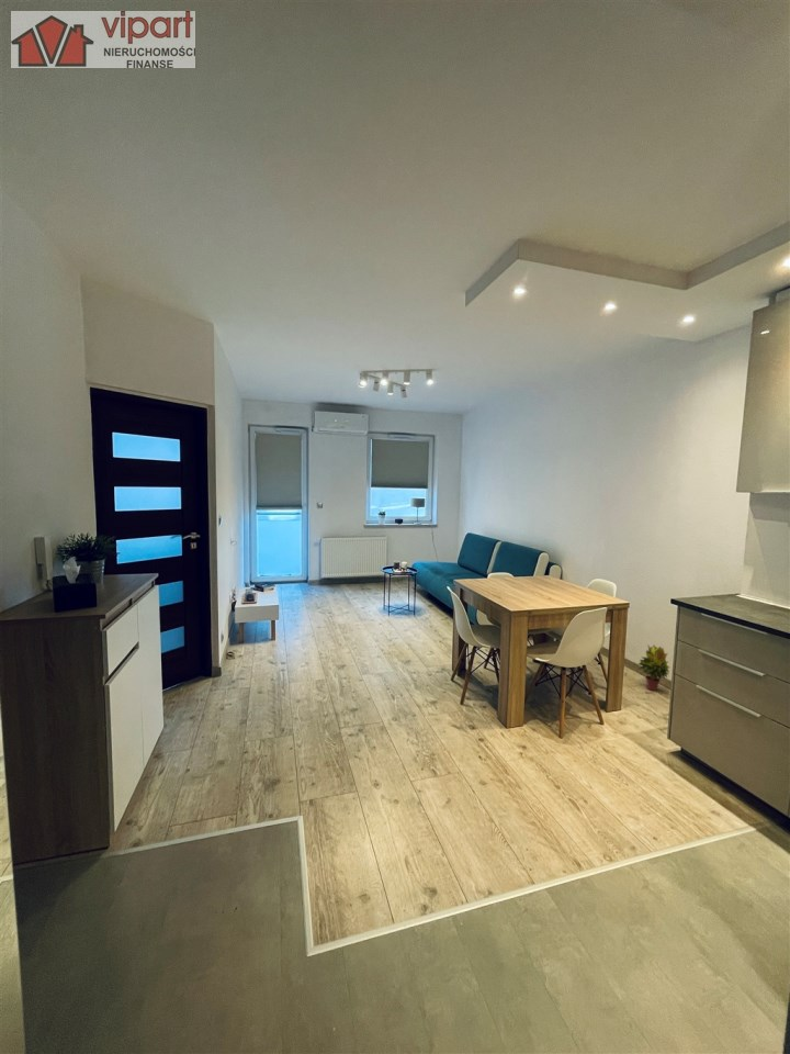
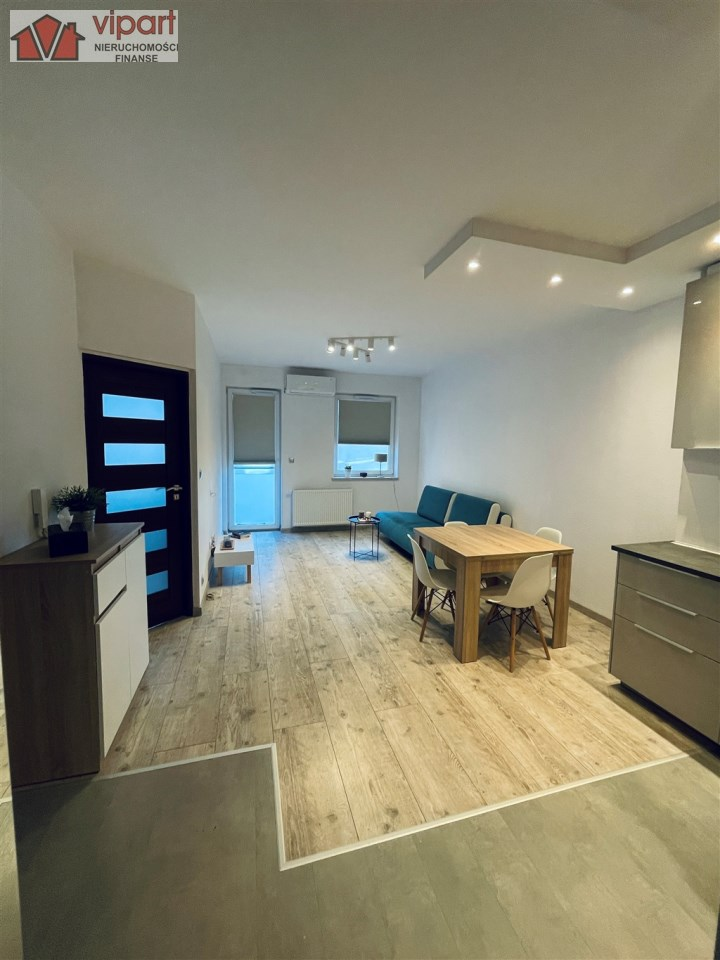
- potted plant (654, 668)
